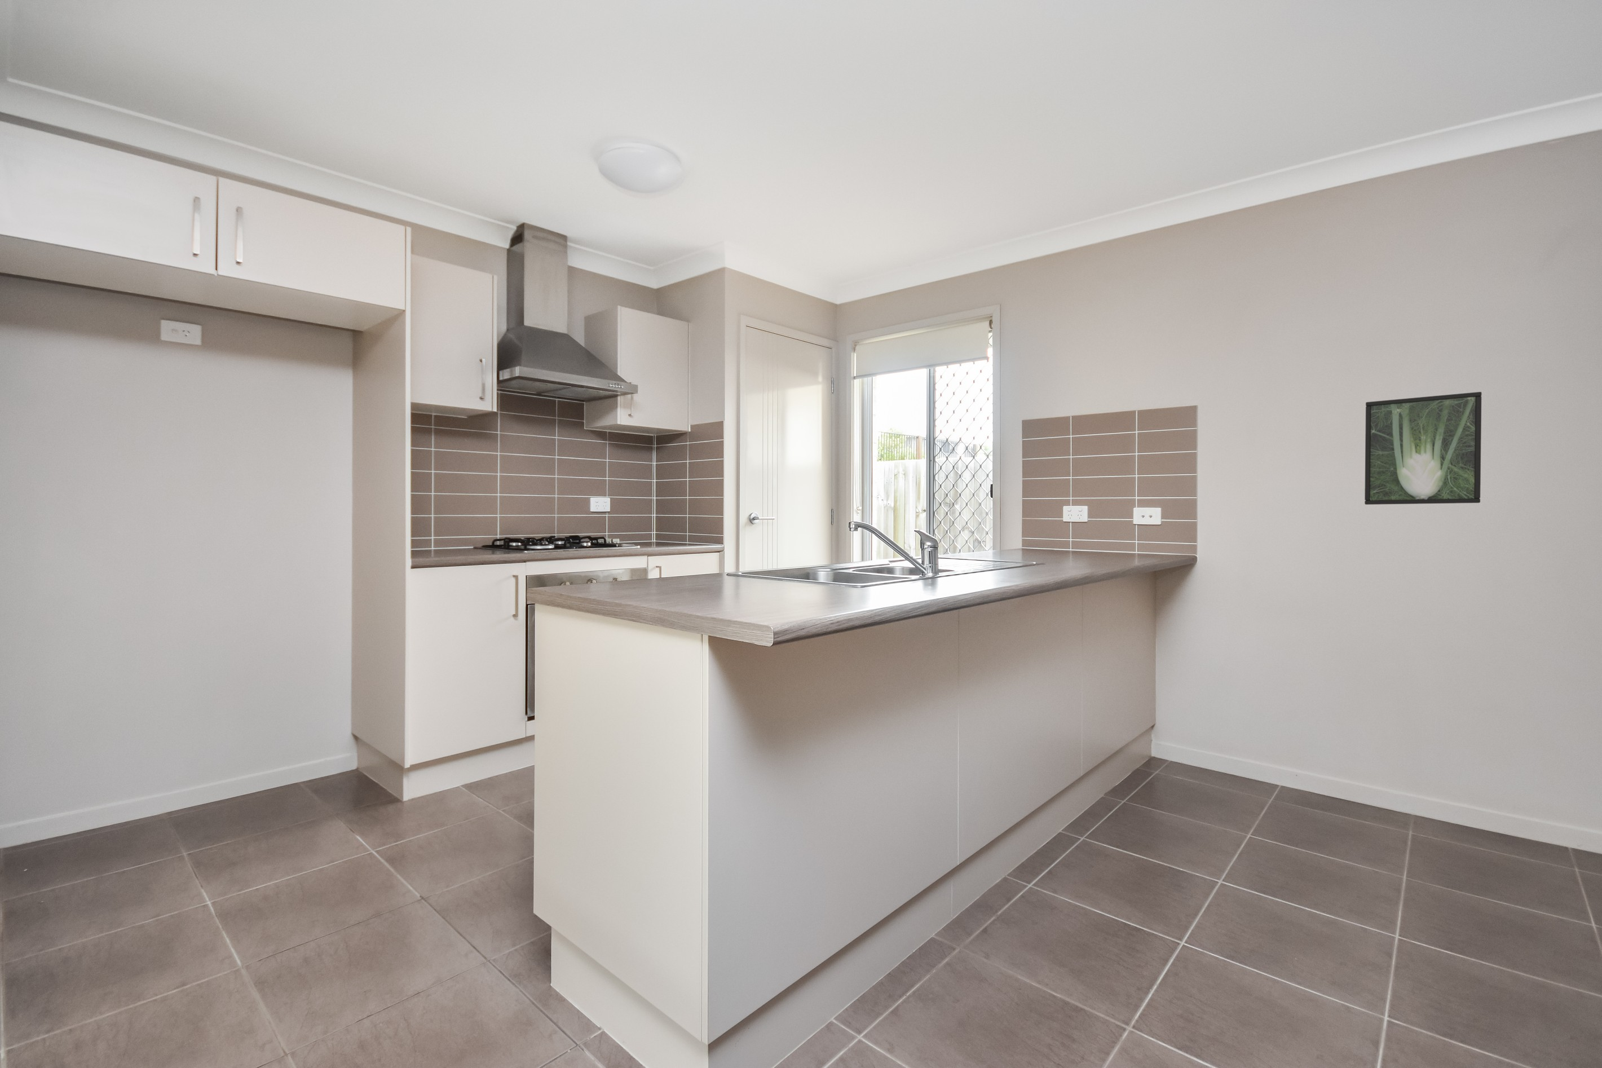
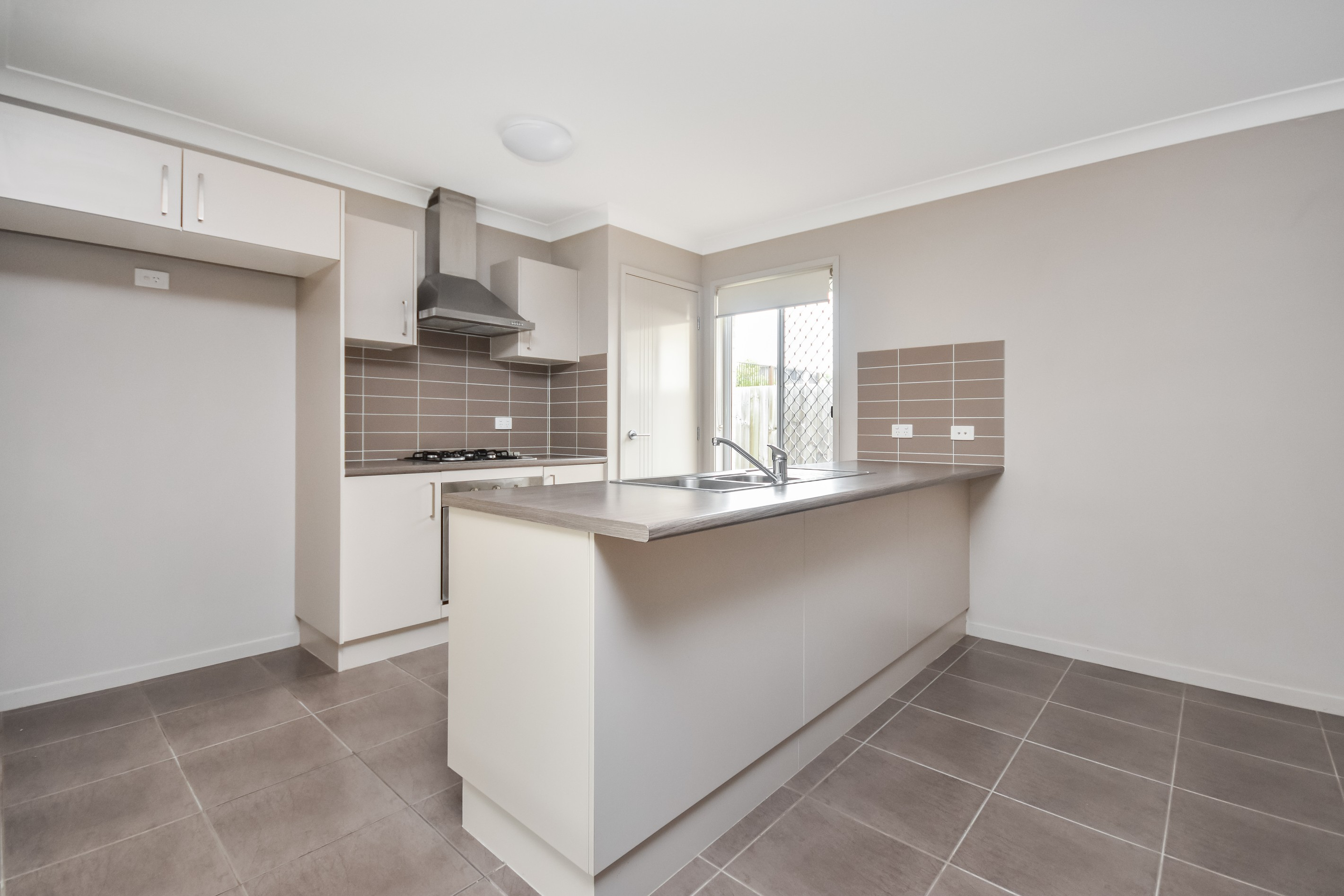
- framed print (1421, 451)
